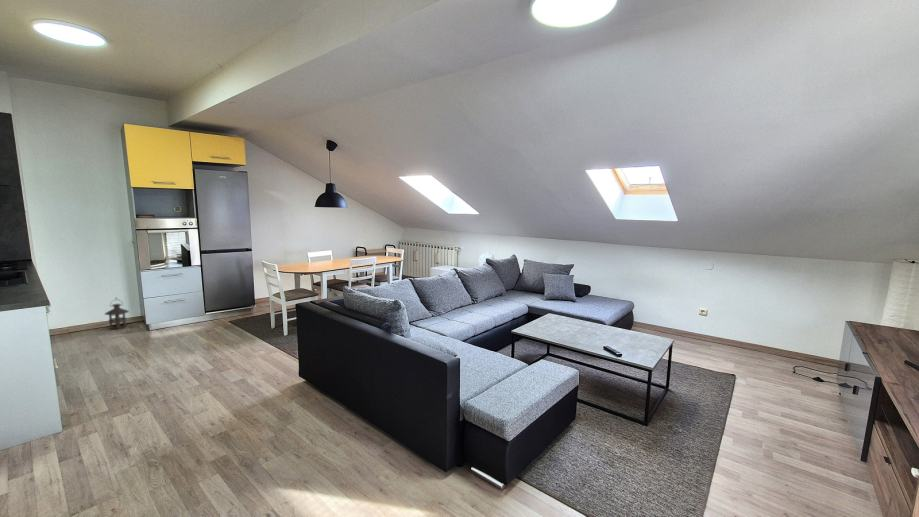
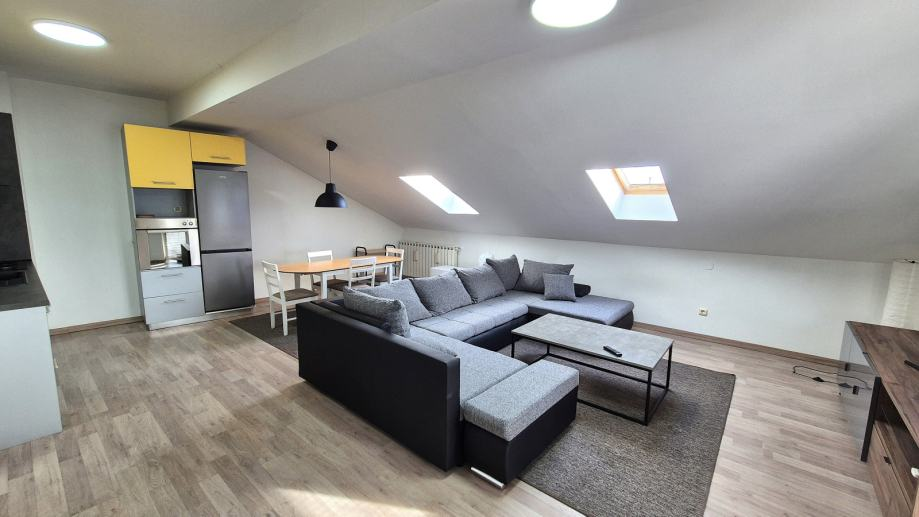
- lantern (117, 312)
